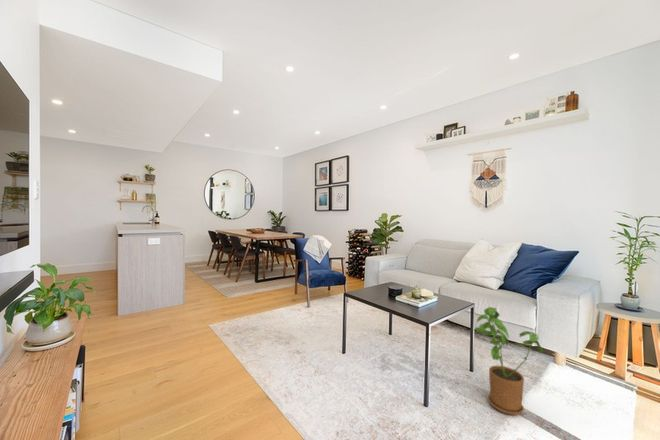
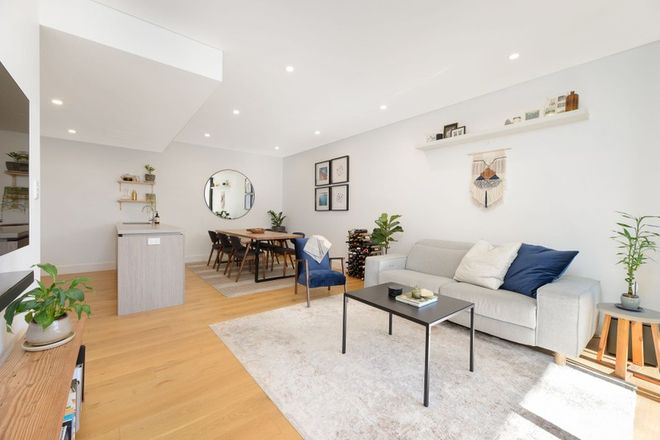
- house plant (501, 355)
